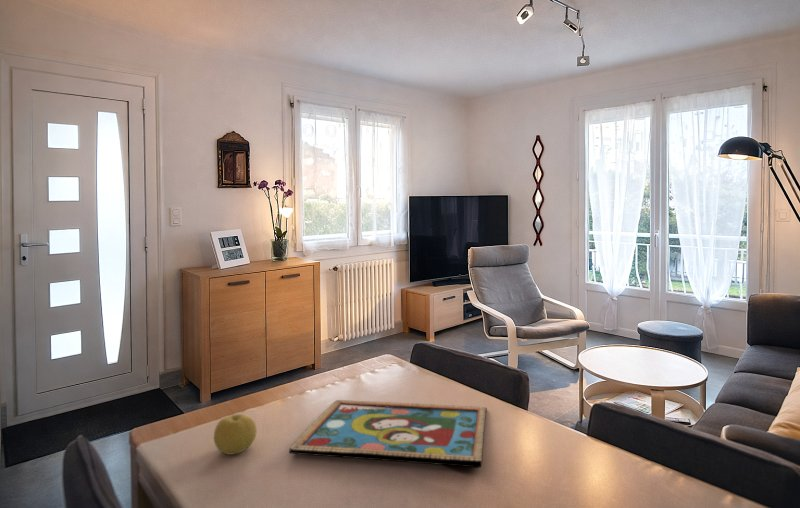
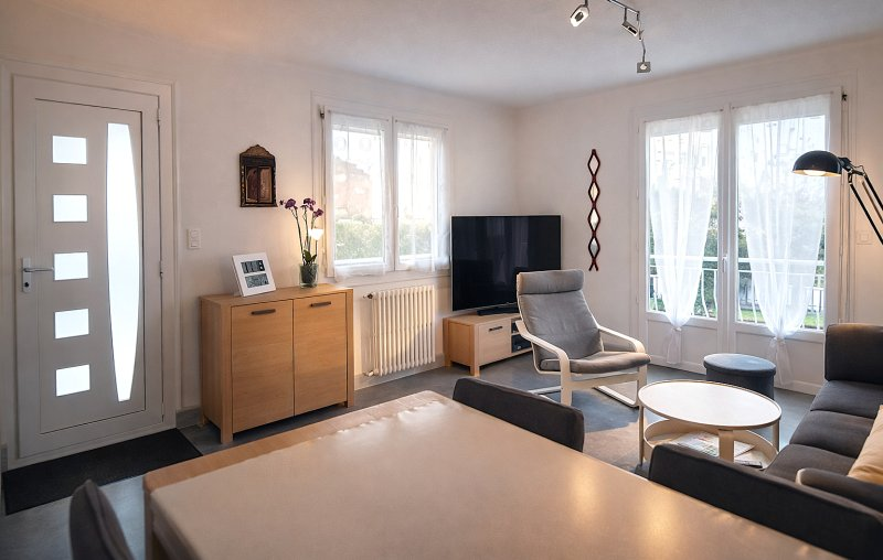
- fruit (235, 433)
- framed painting (397, 427)
